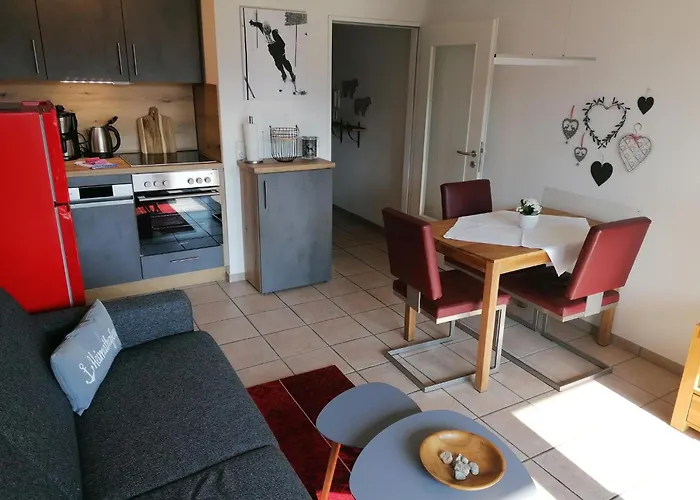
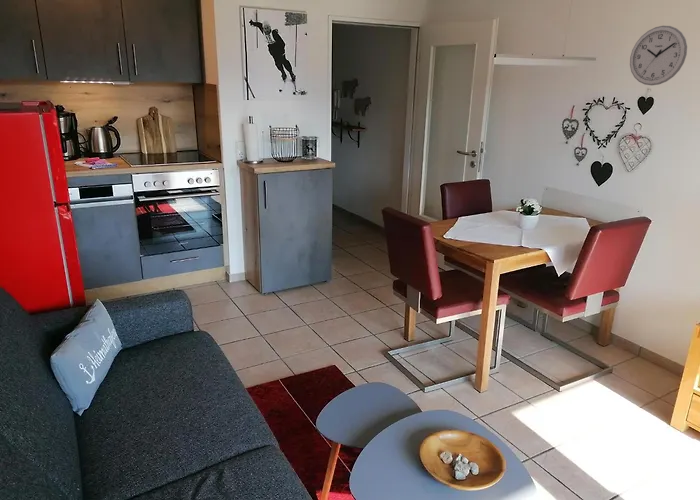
+ wall clock (656, 55)
